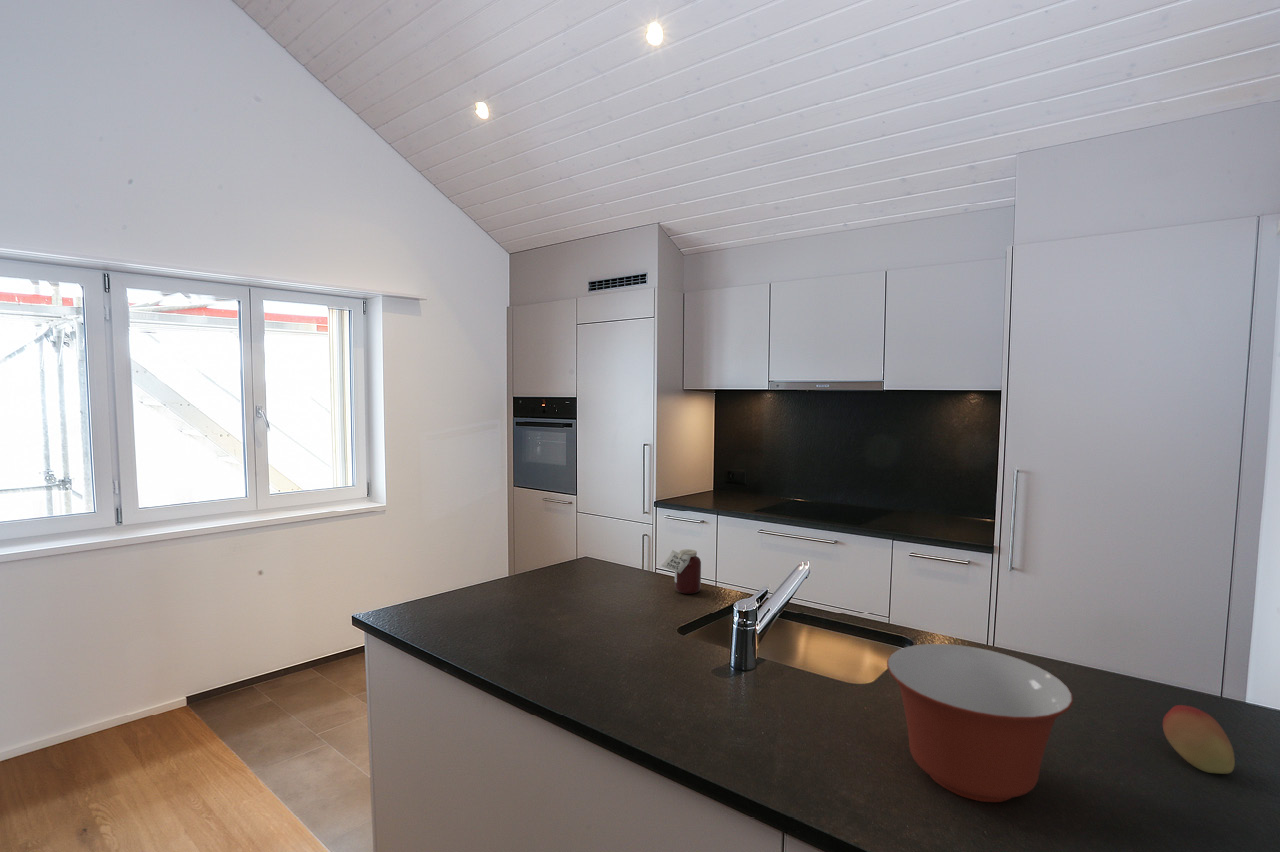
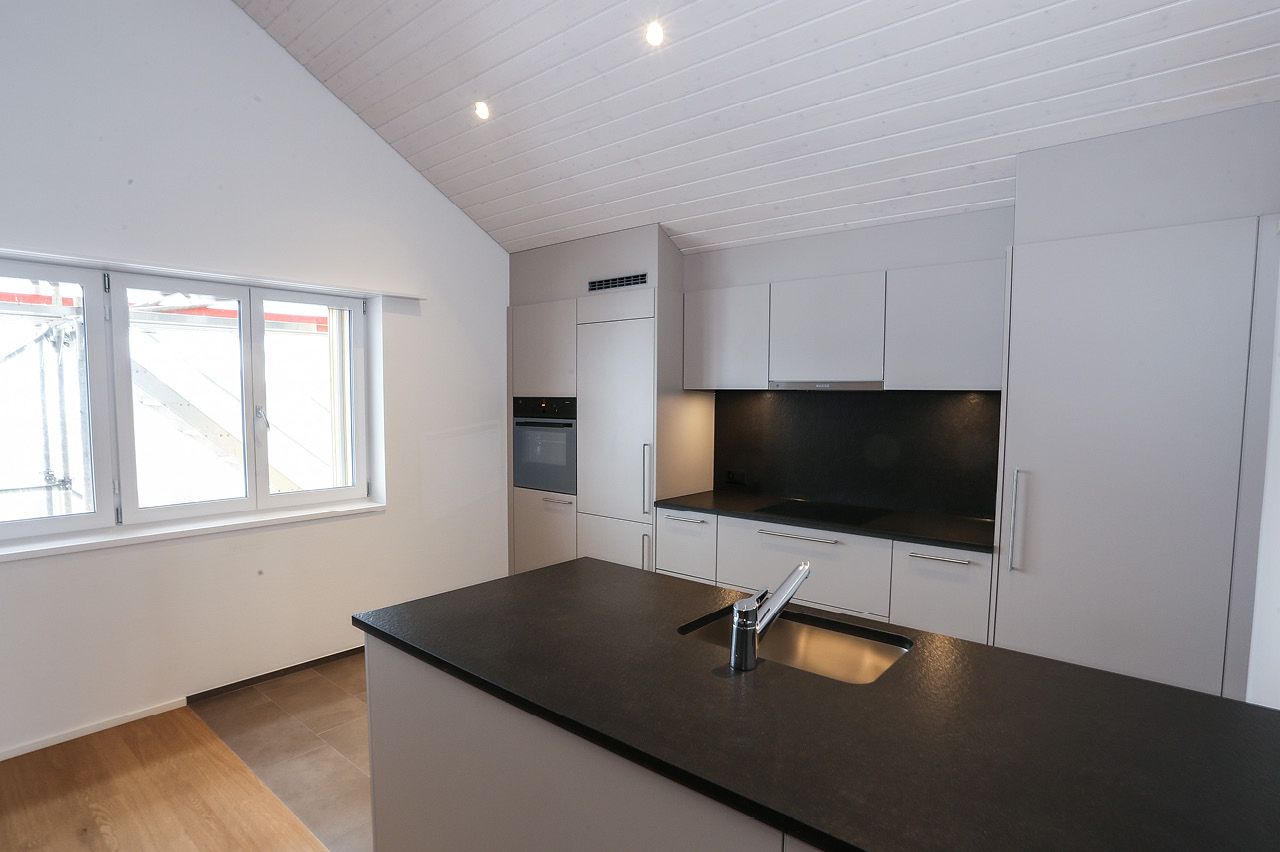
- jar (683, 571)
- mixing bowl (972, 726)
- fruit (1198, 737)
